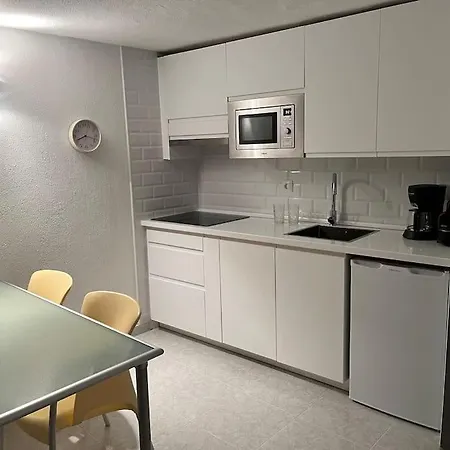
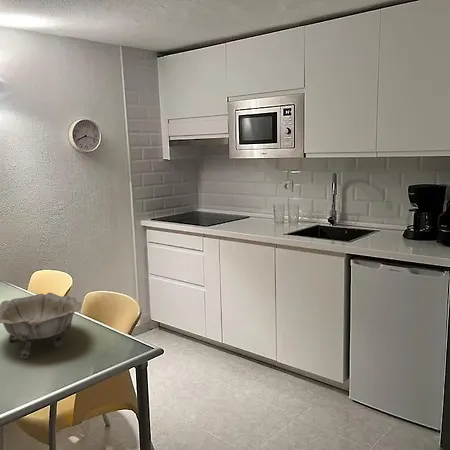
+ decorative bowl (38, 323)
